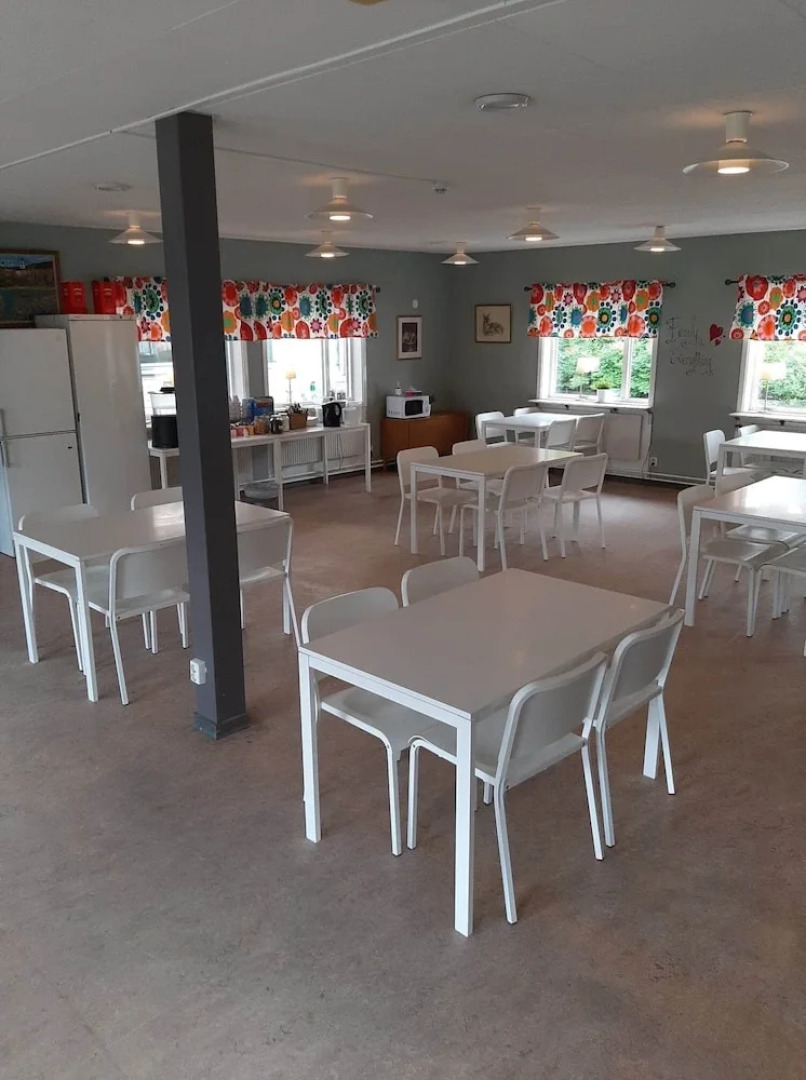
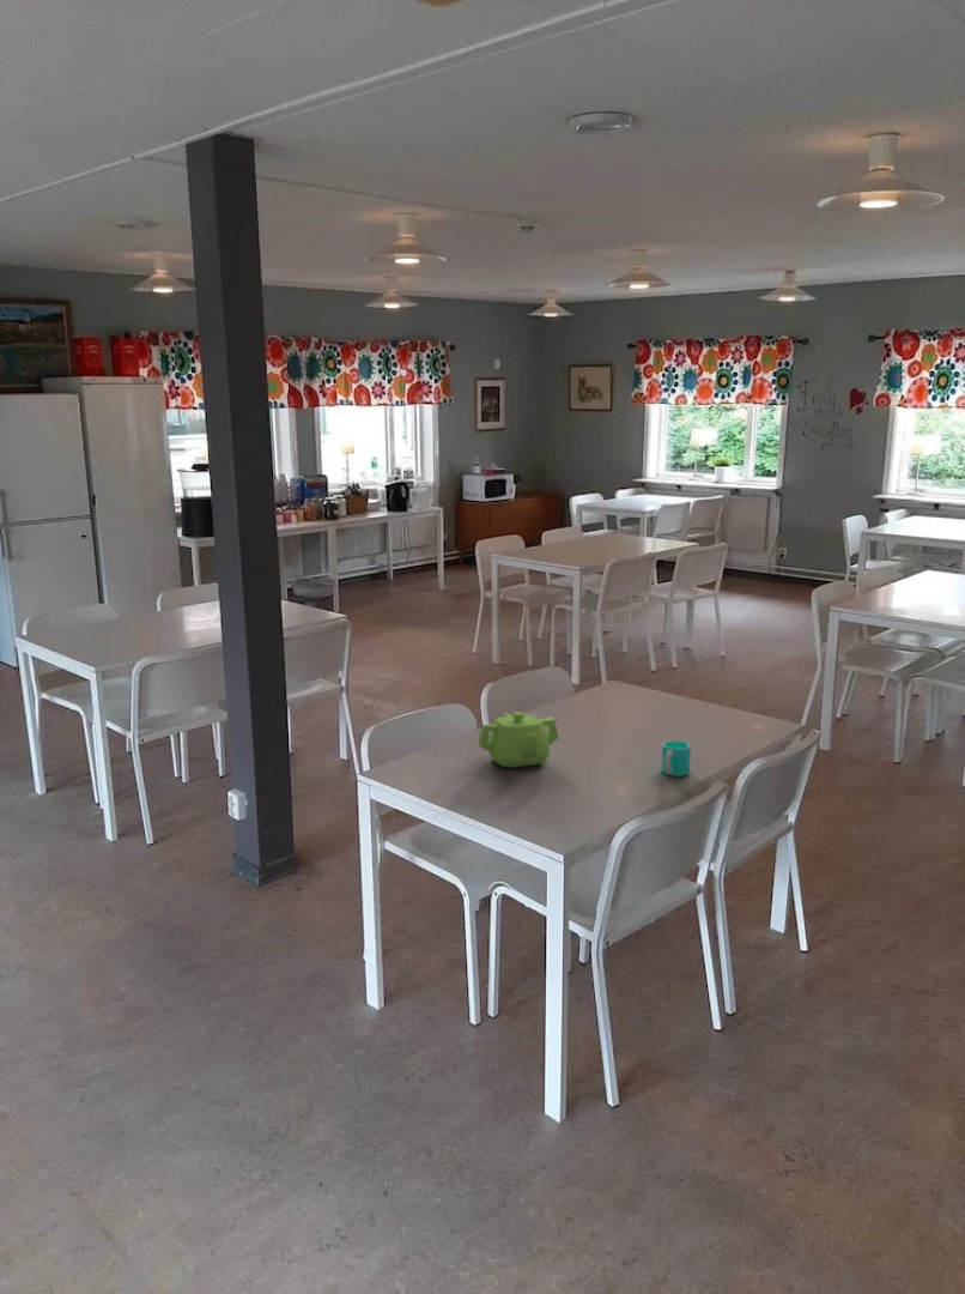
+ cup (673, 760)
+ teapot (518, 737)
